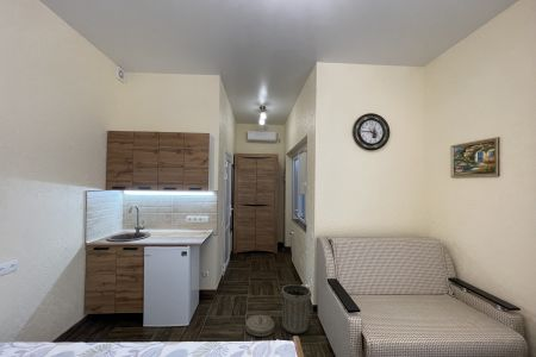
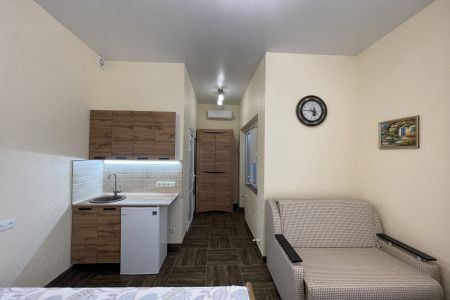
- trash can (282, 308)
